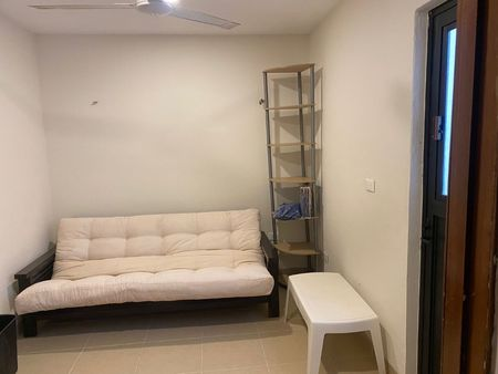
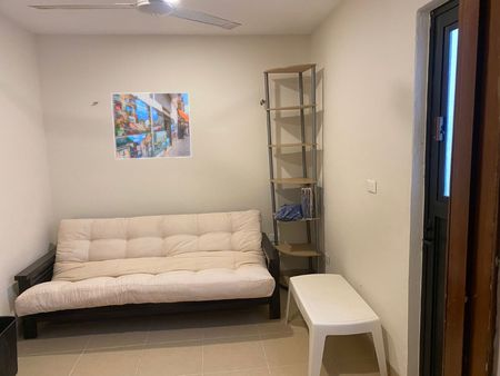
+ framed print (152, 126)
